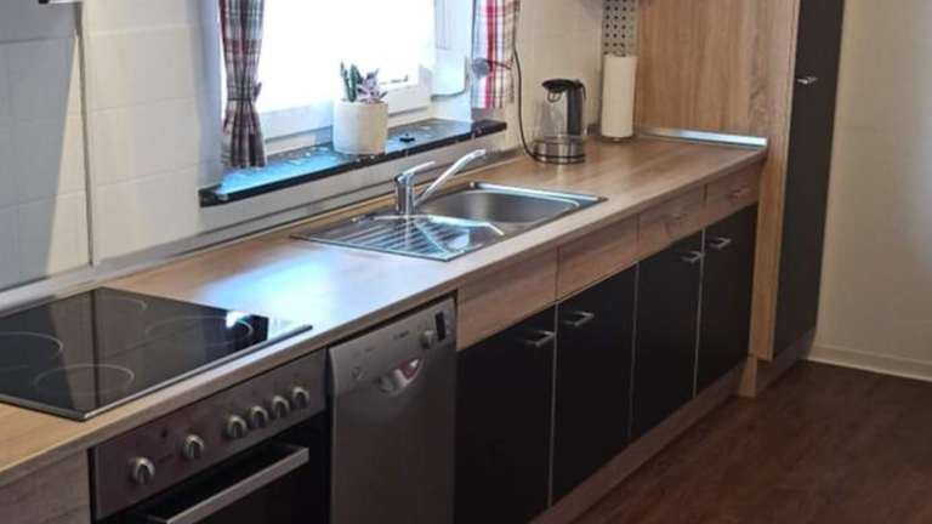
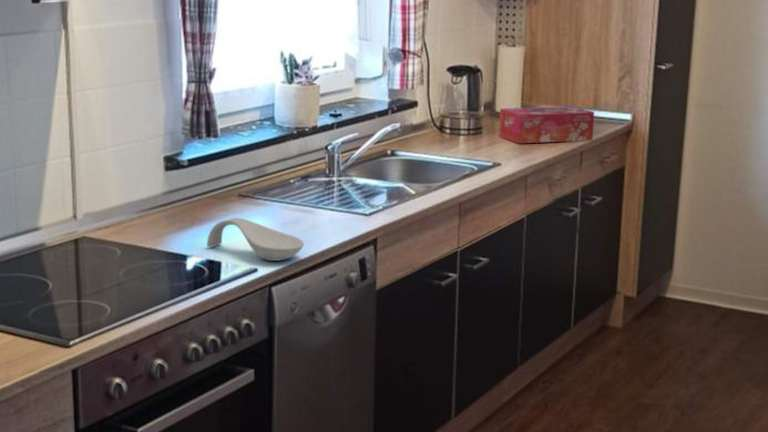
+ spoon rest (254, 238)
+ tissue box (546, 124)
